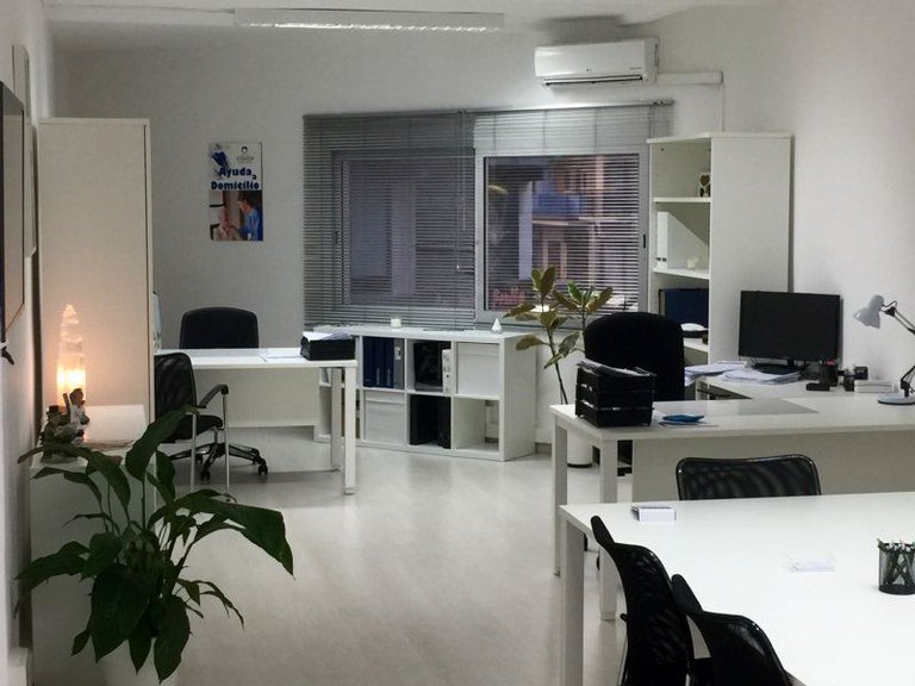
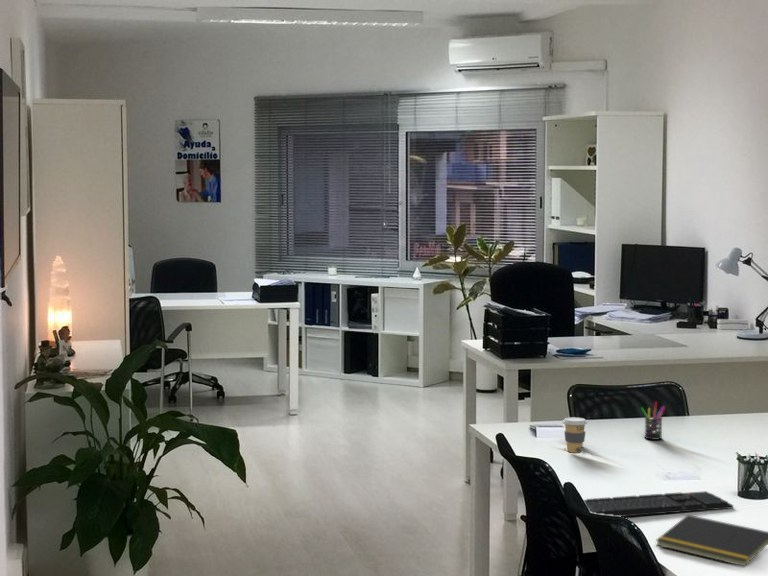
+ coffee cup (574, 435)
+ pen holder (651, 420)
+ notepad (714, 539)
+ keyboard (650, 503)
